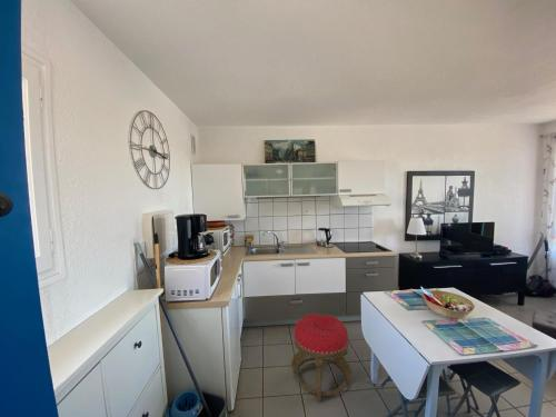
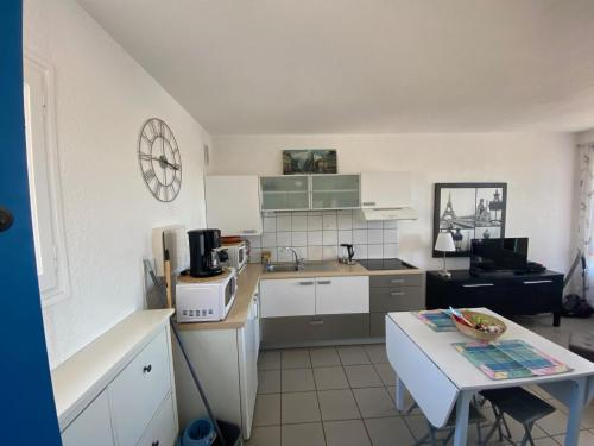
- stool (320, 351)
